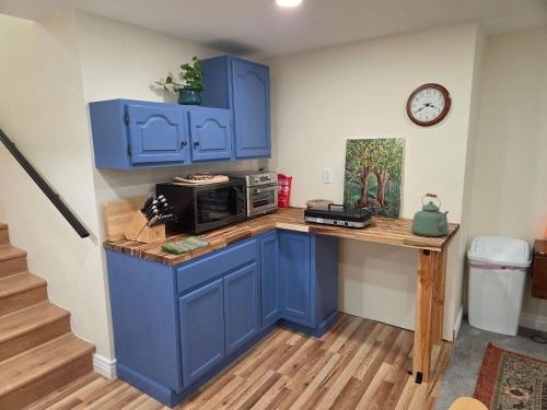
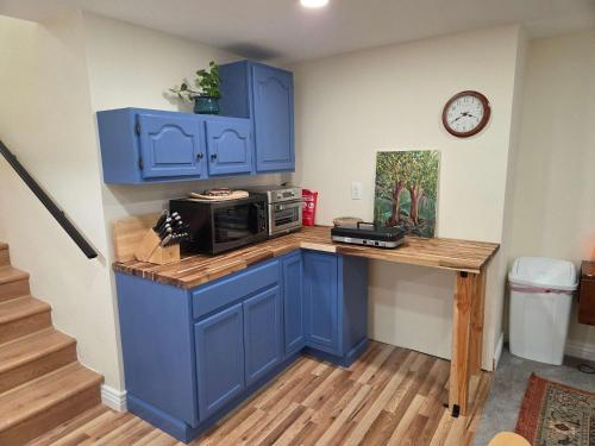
- kettle (432, 214)
- dish towel (186, 244)
